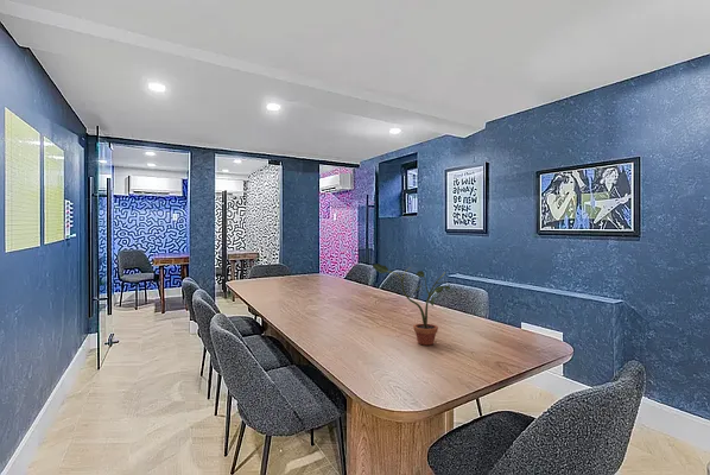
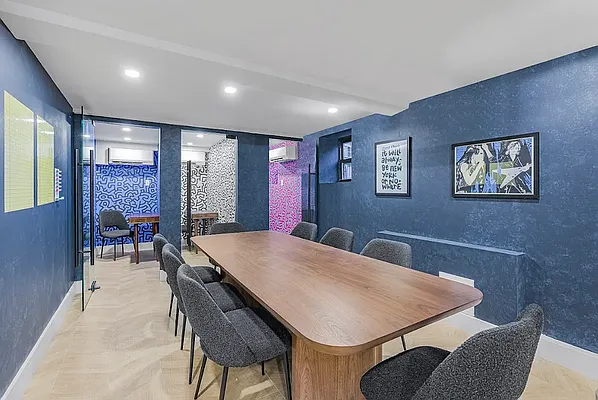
- potted plant (417, 303)
